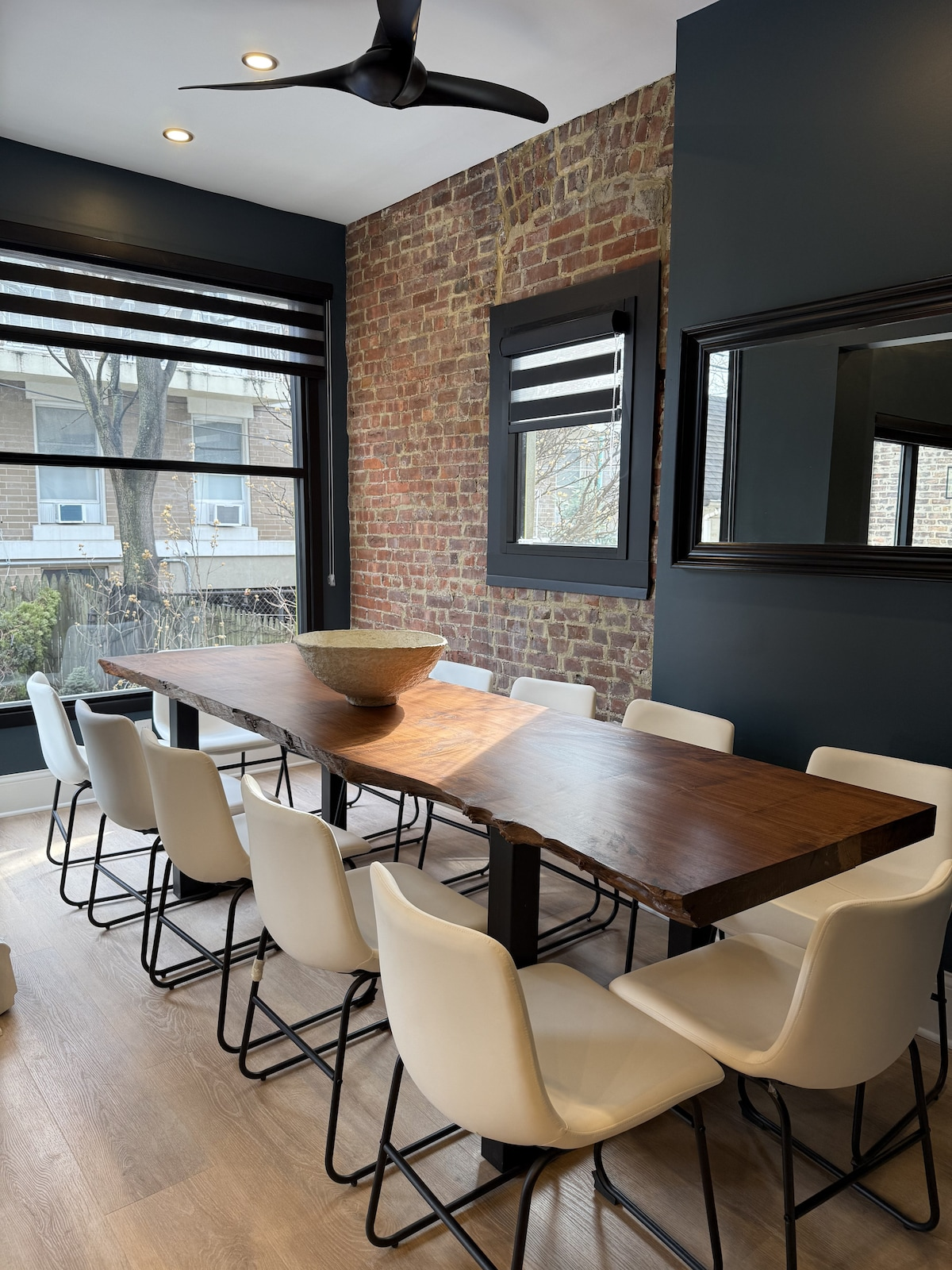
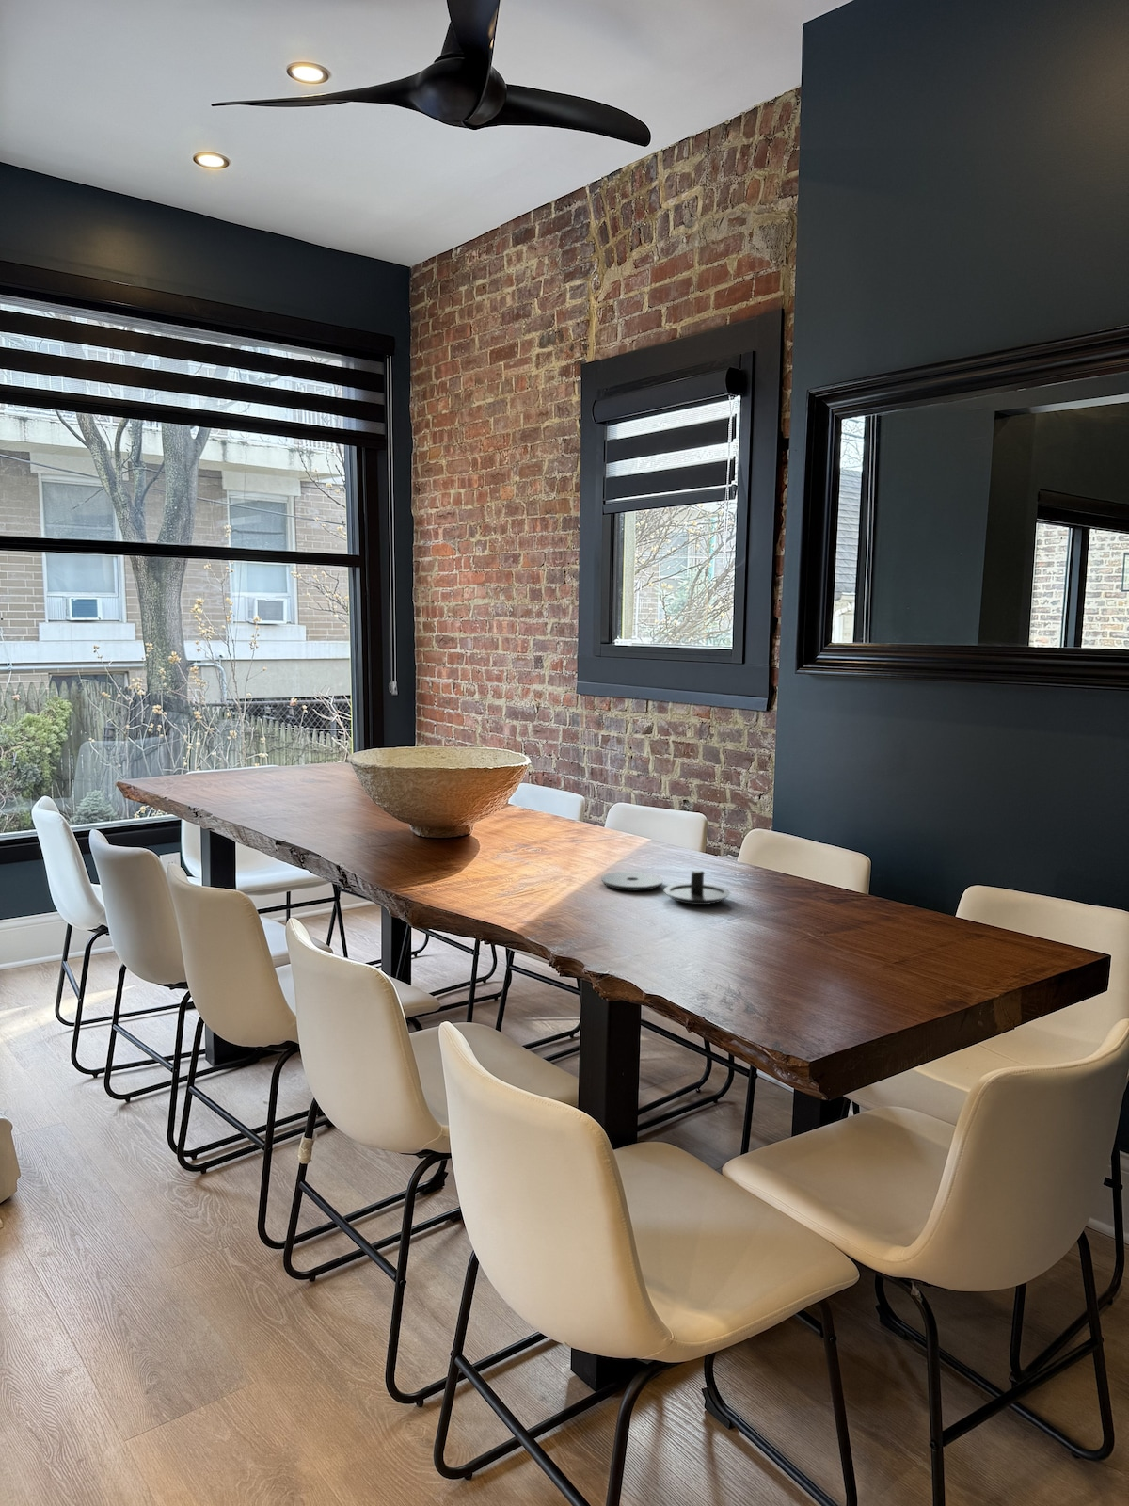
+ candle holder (663, 879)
